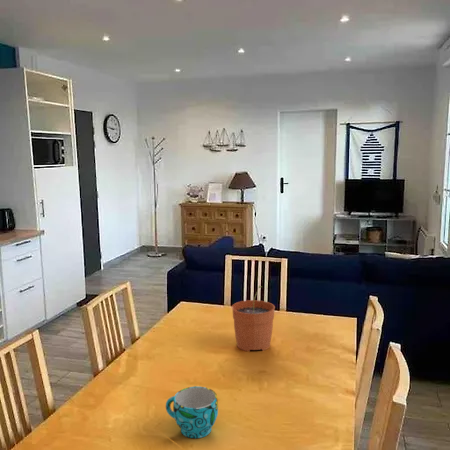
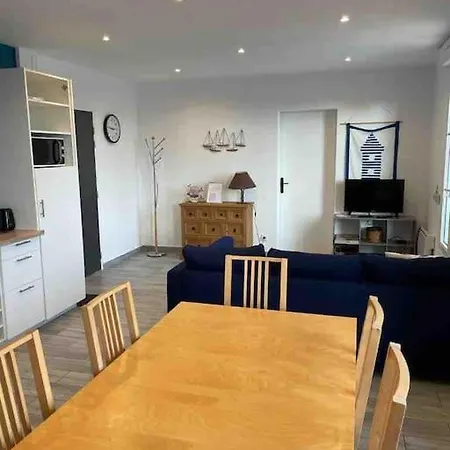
- cup (193, 413)
- plant pot (253, 316)
